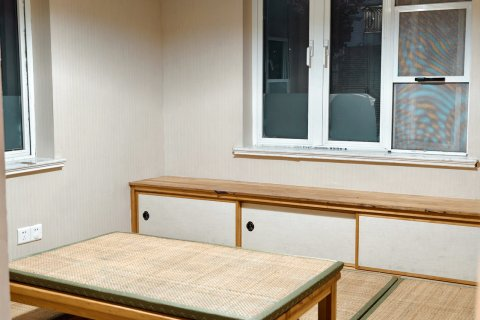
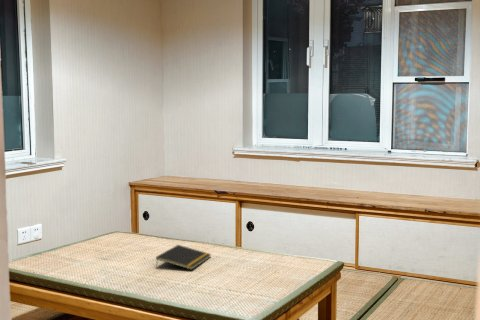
+ notepad (184, 256)
